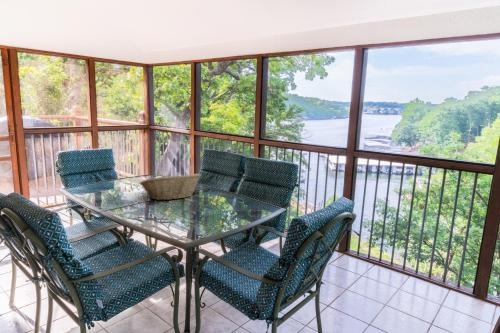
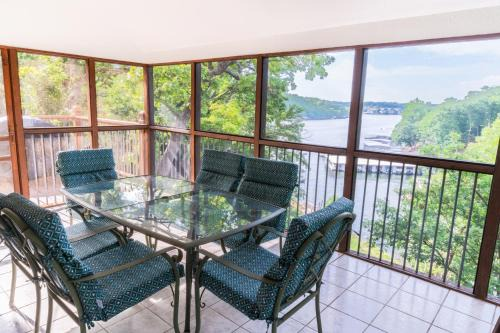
- fruit basket (171, 184)
